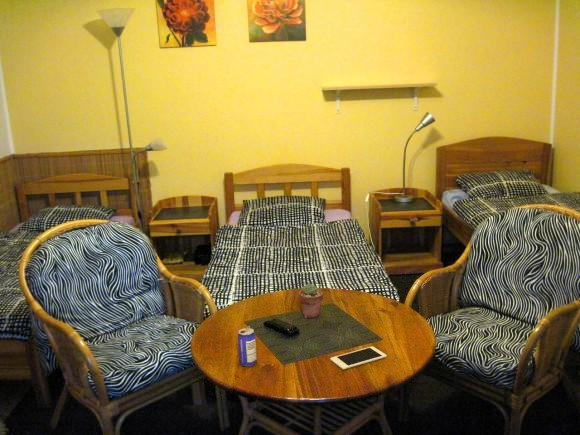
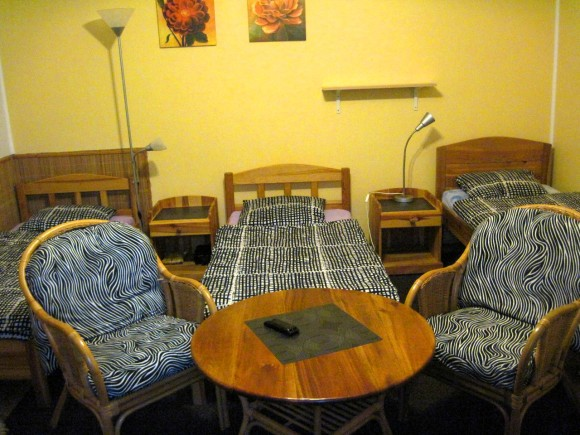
- beer can (247, 345)
- cell phone (358, 357)
- potted succulent (310, 299)
